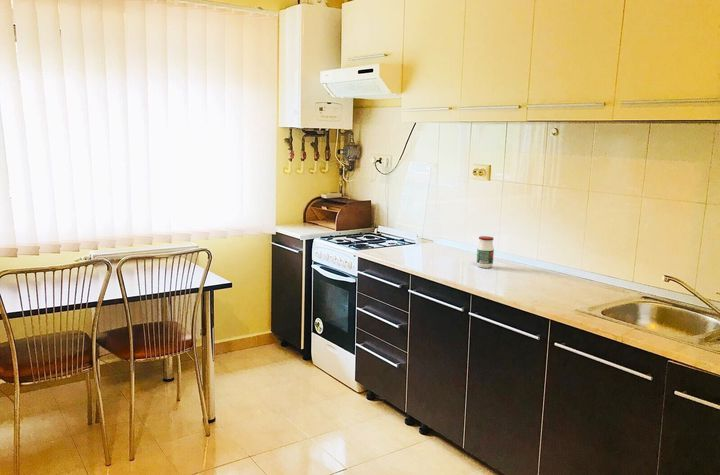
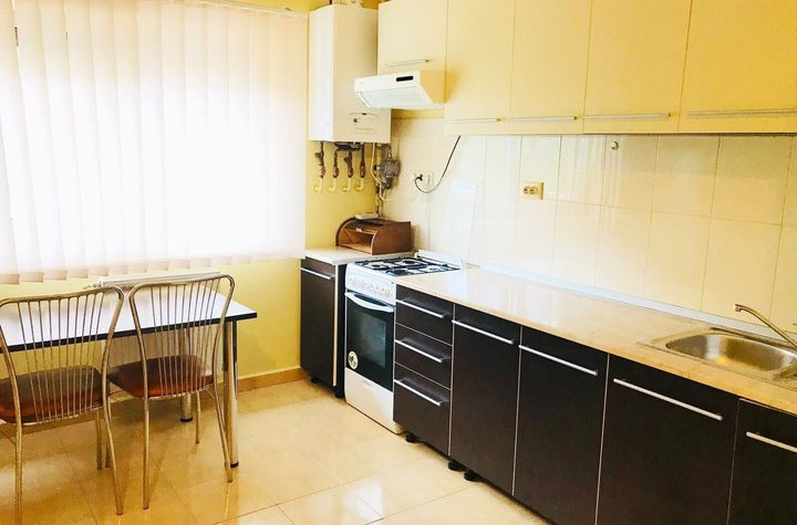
- jar (485, 252)
